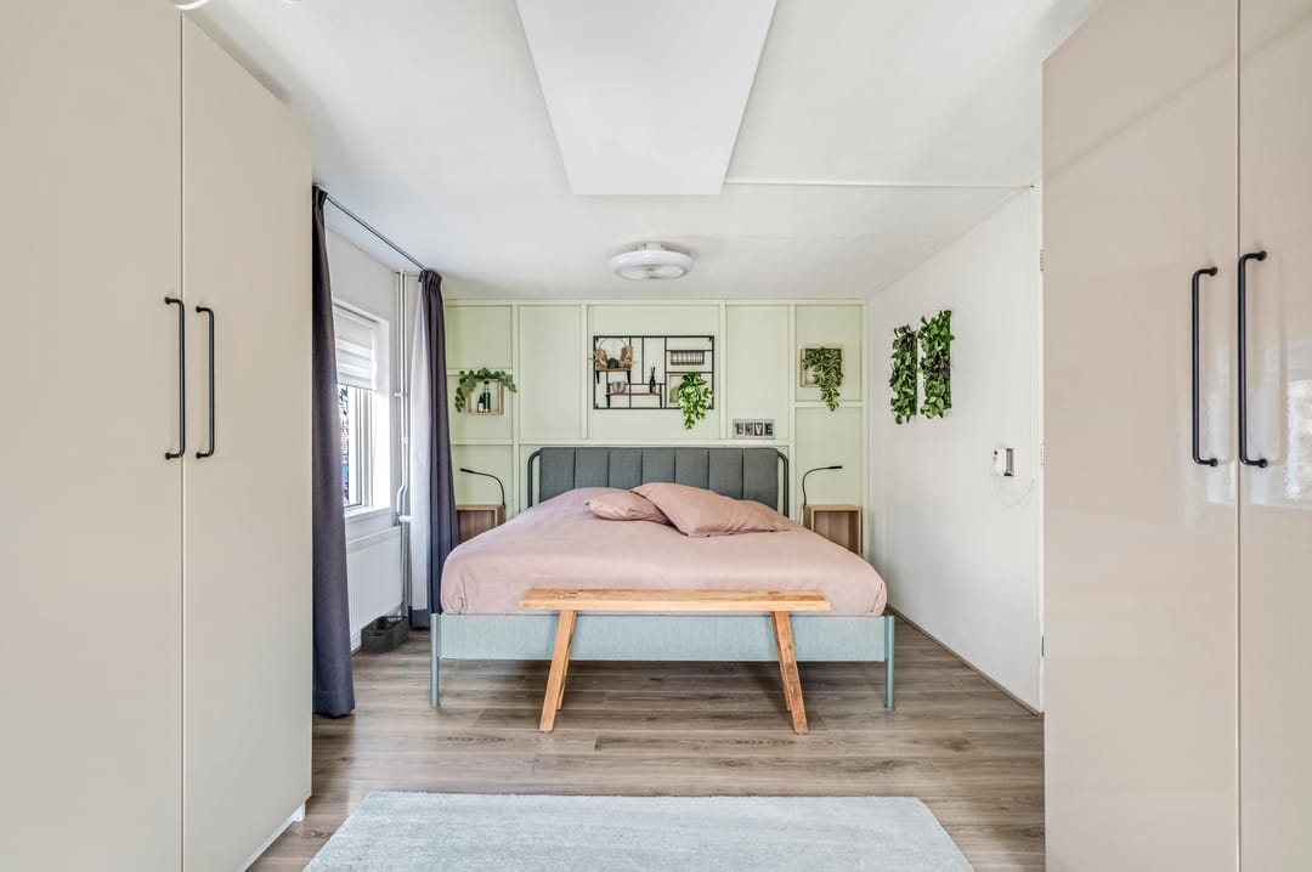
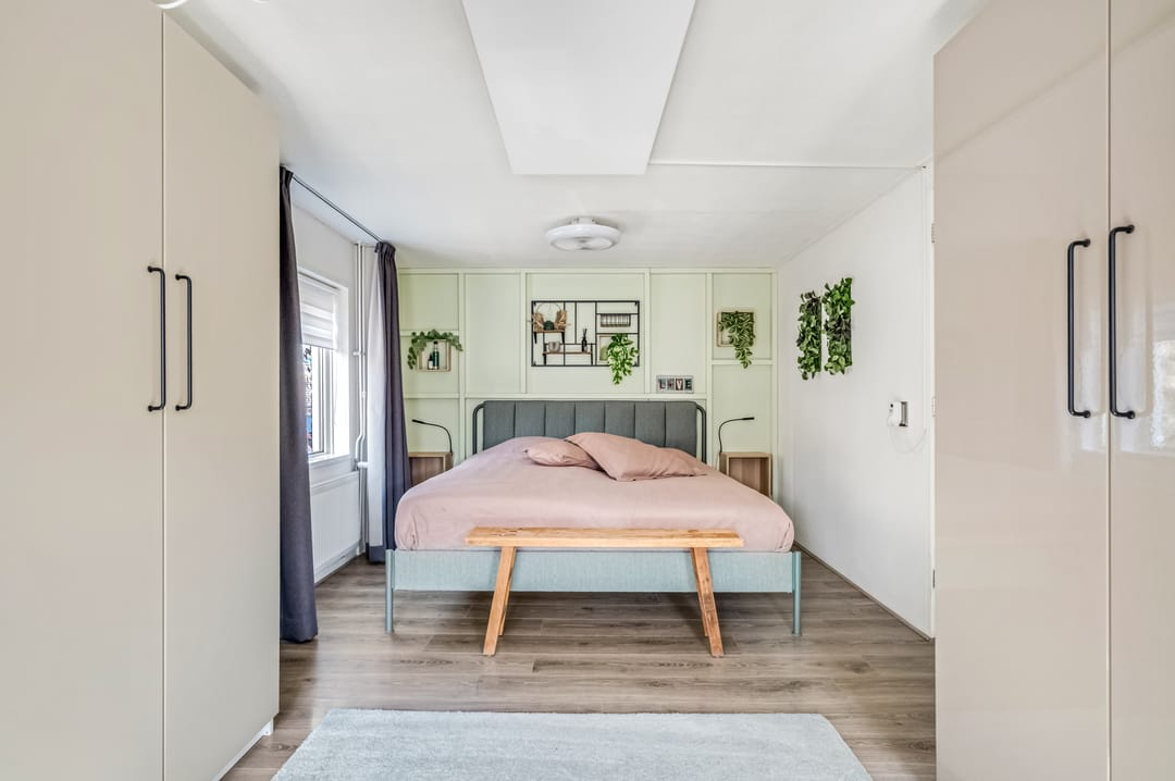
- storage bin (385, 633)
